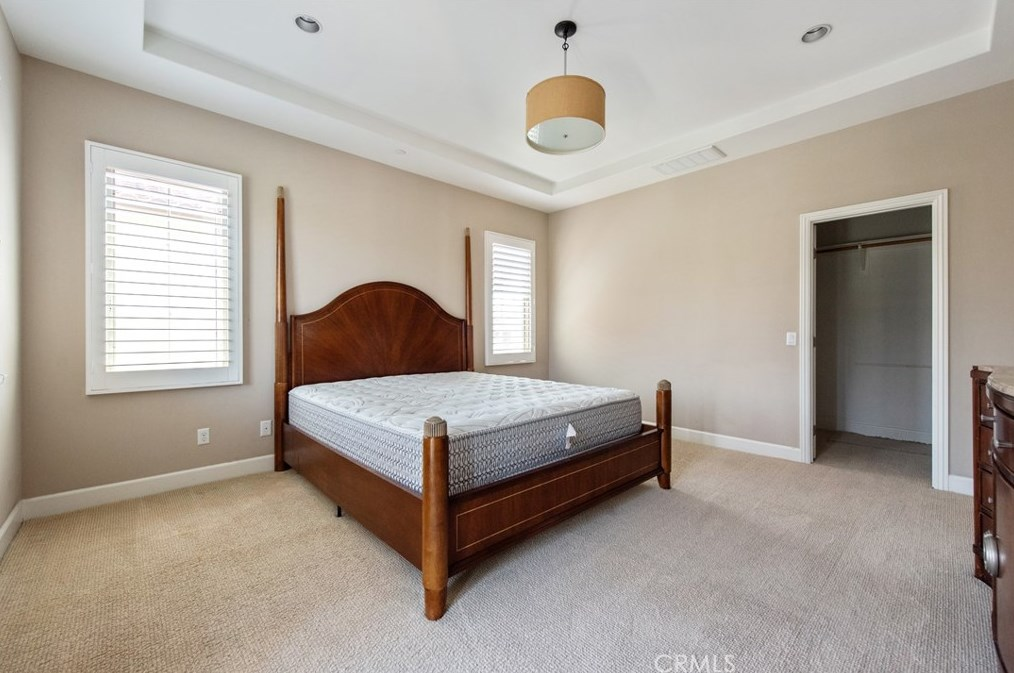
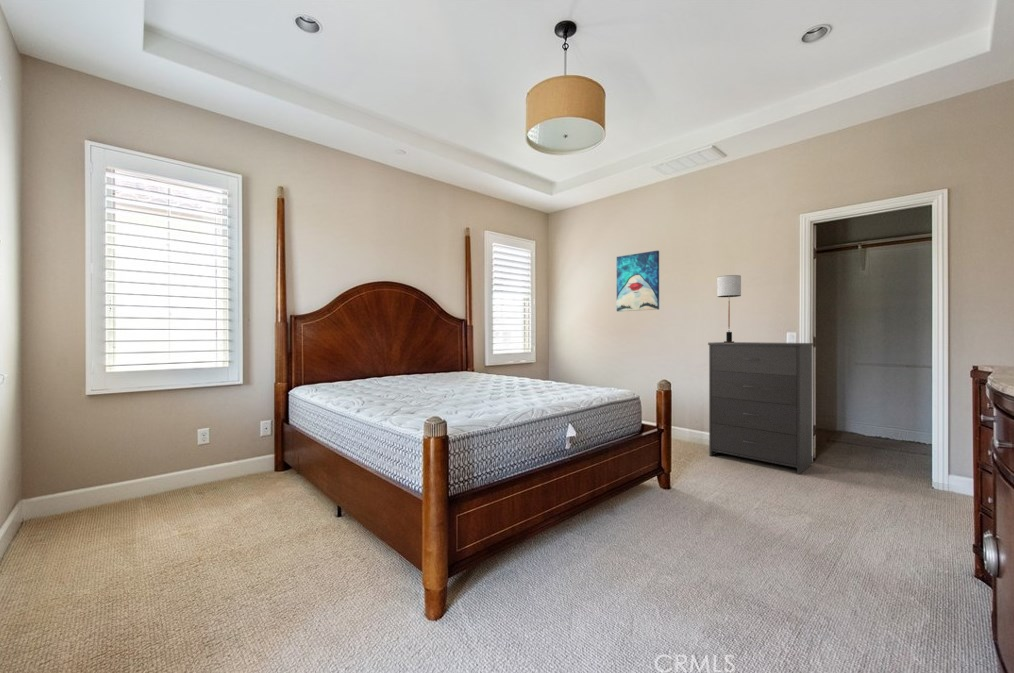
+ dresser (758, 401)
+ wall art (637, 282)
+ table lamp (728, 309)
